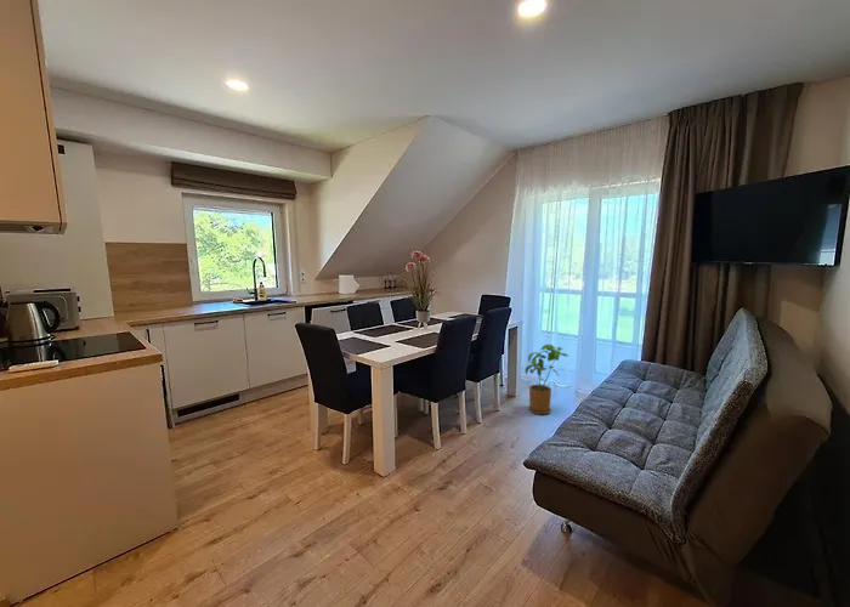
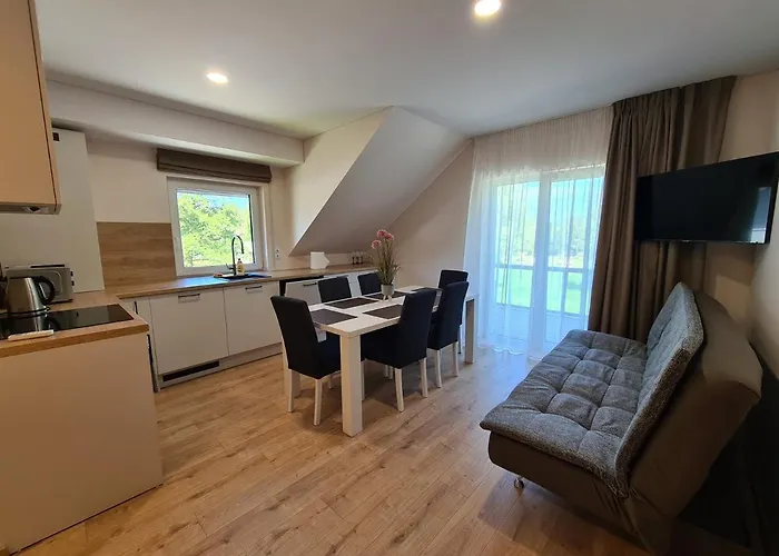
- house plant (539, 378)
